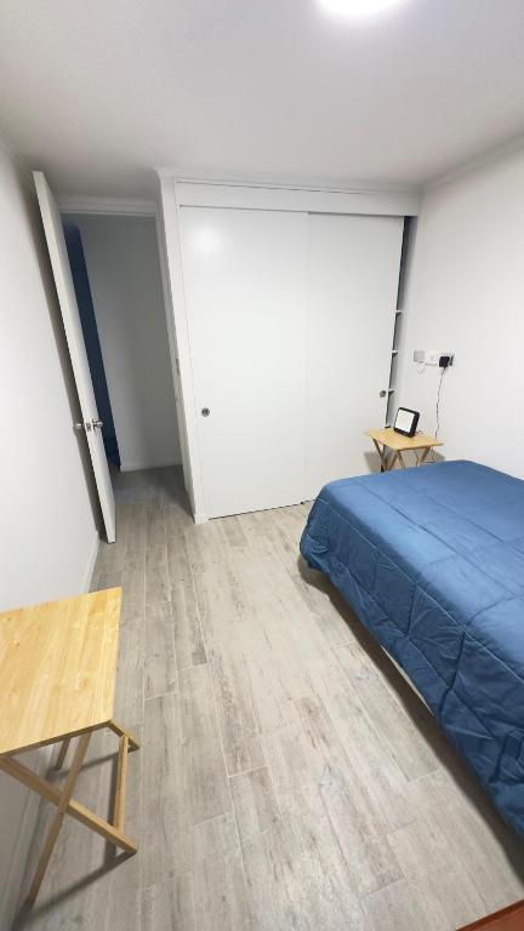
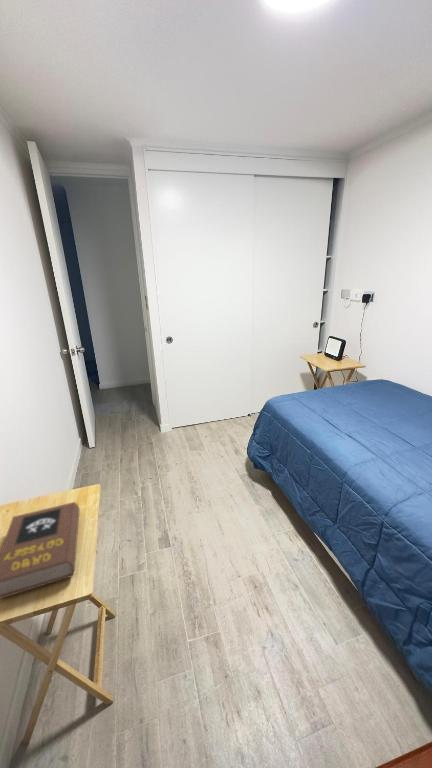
+ book (42, 540)
